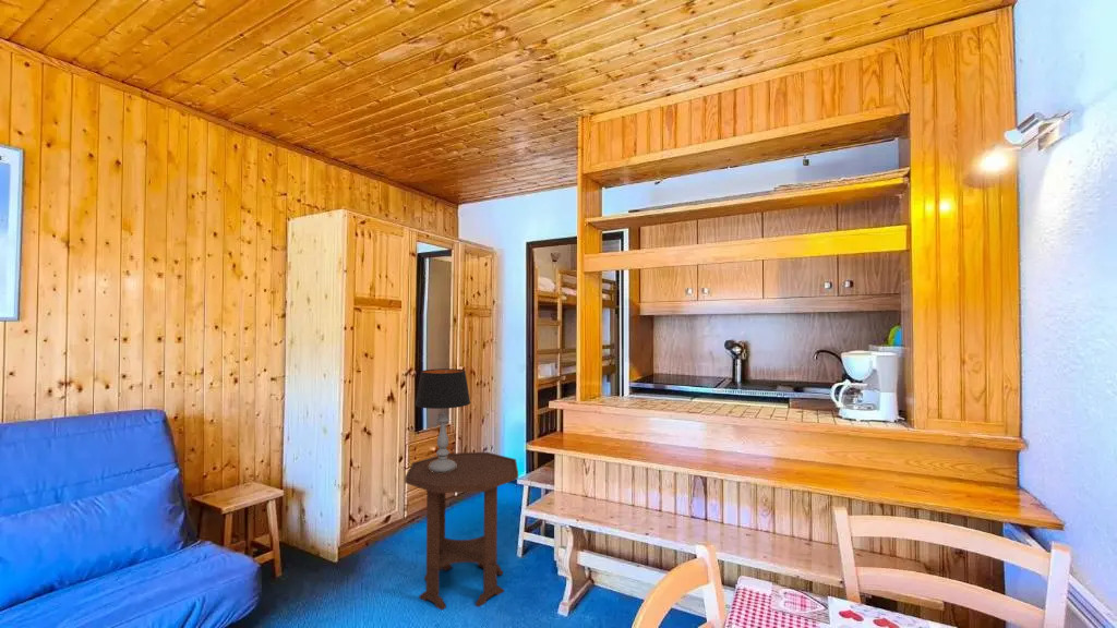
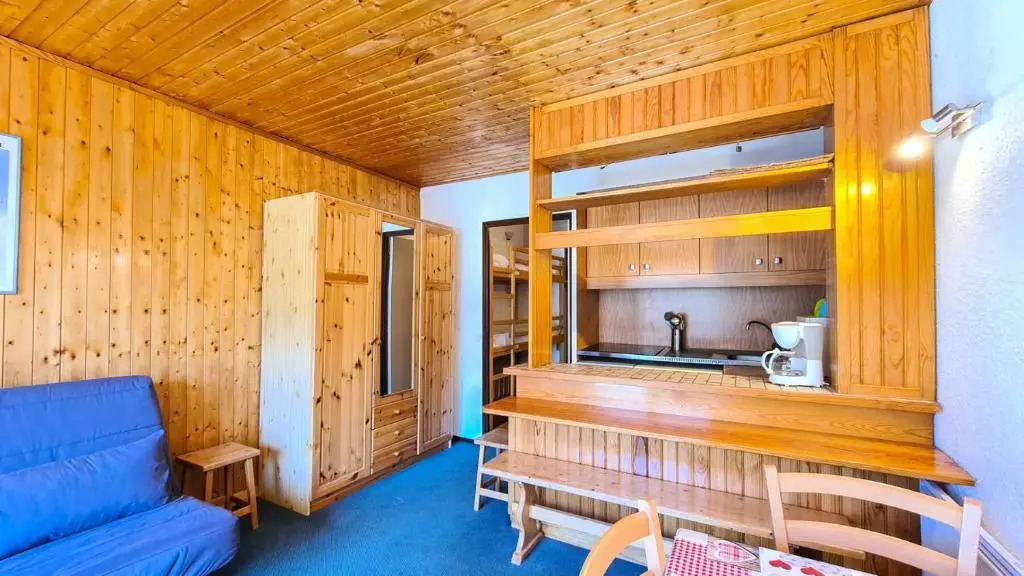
- table lamp (443, 418)
- side table (463, 540)
